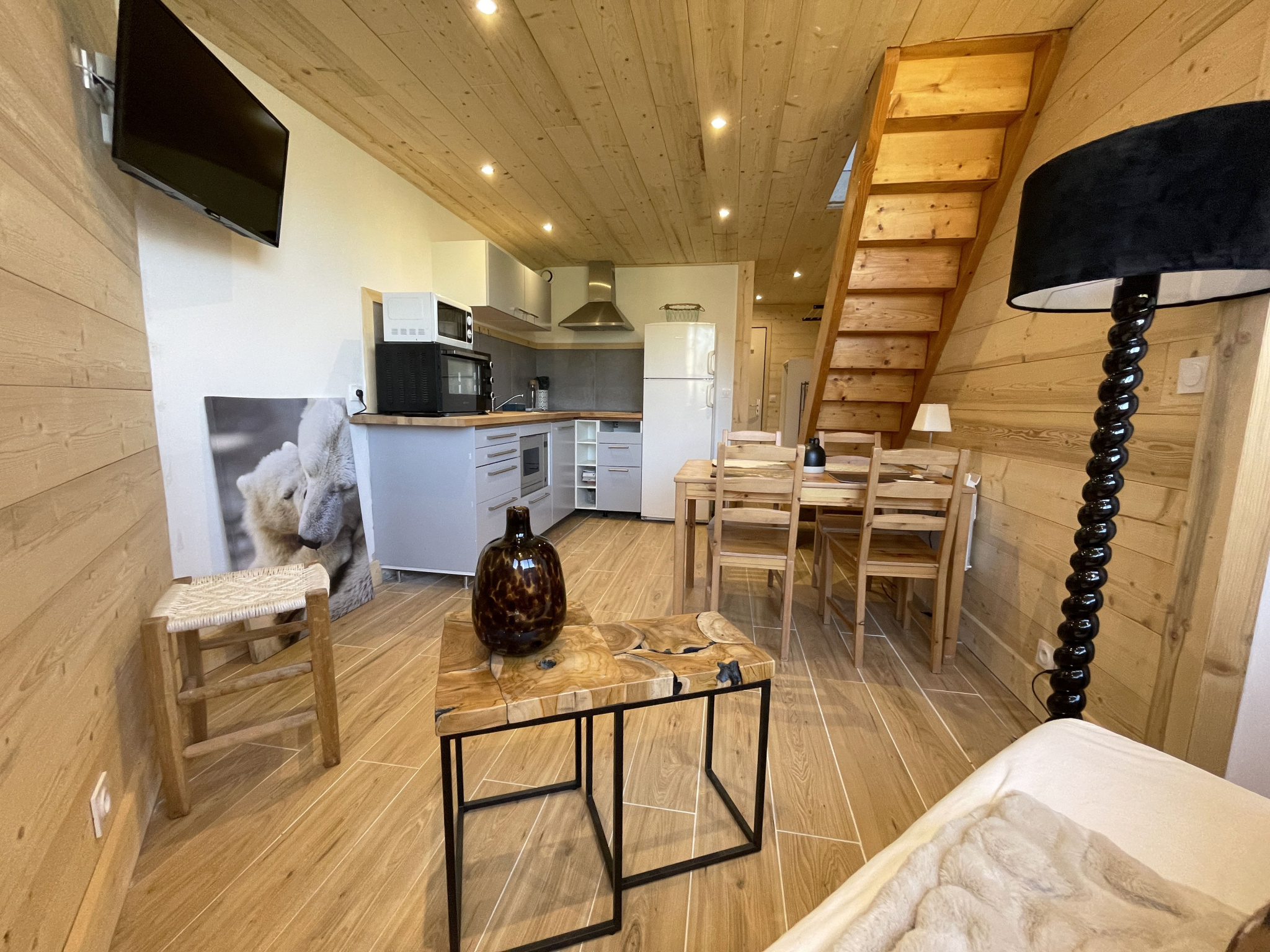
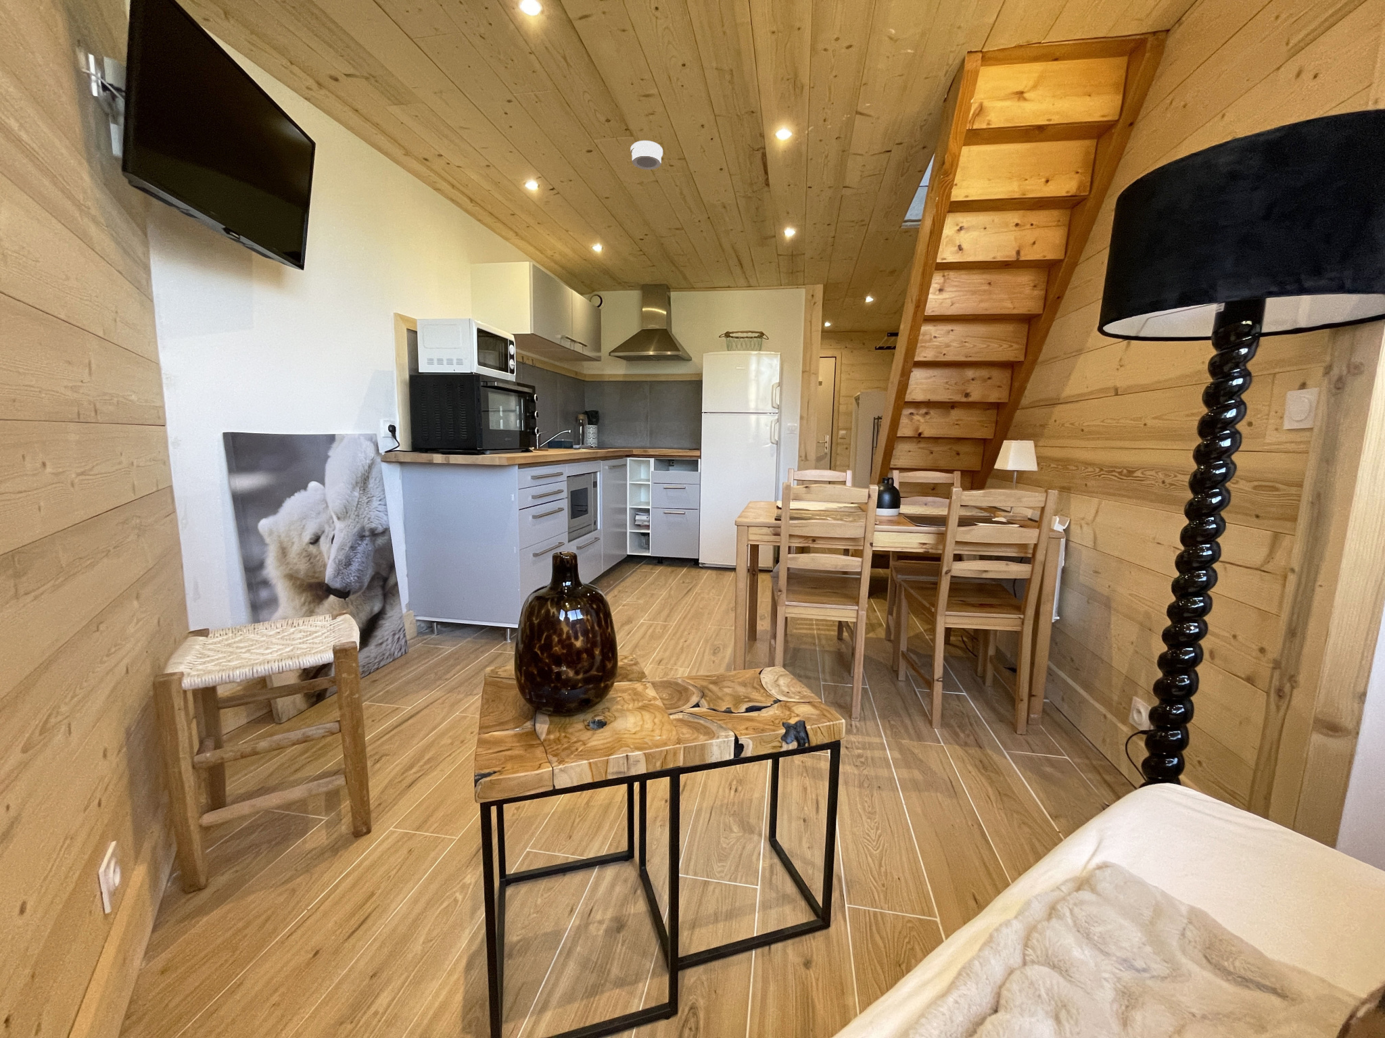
+ smoke detector (647, 154)
